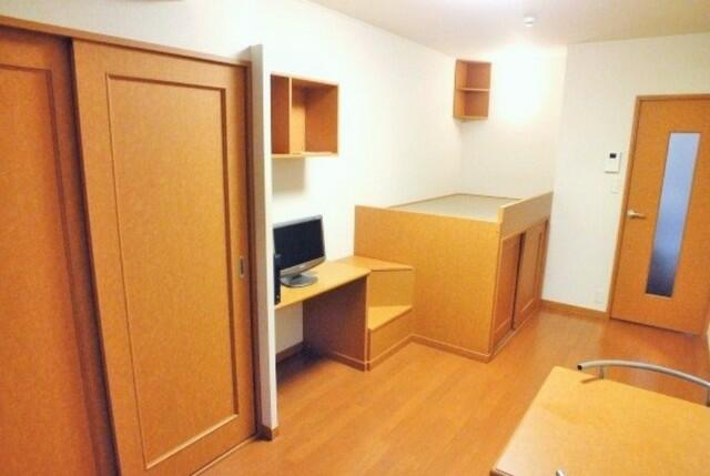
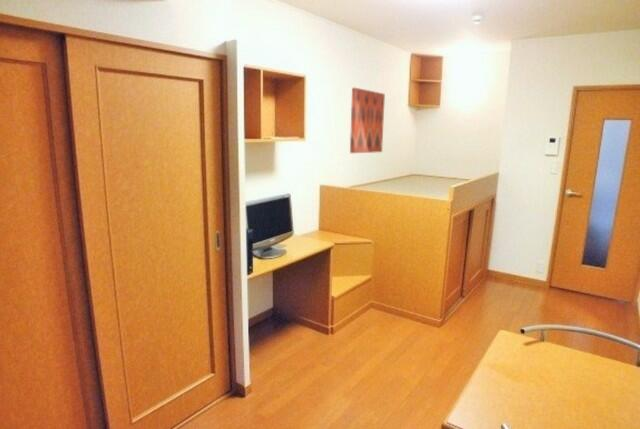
+ wall art (368, 122)
